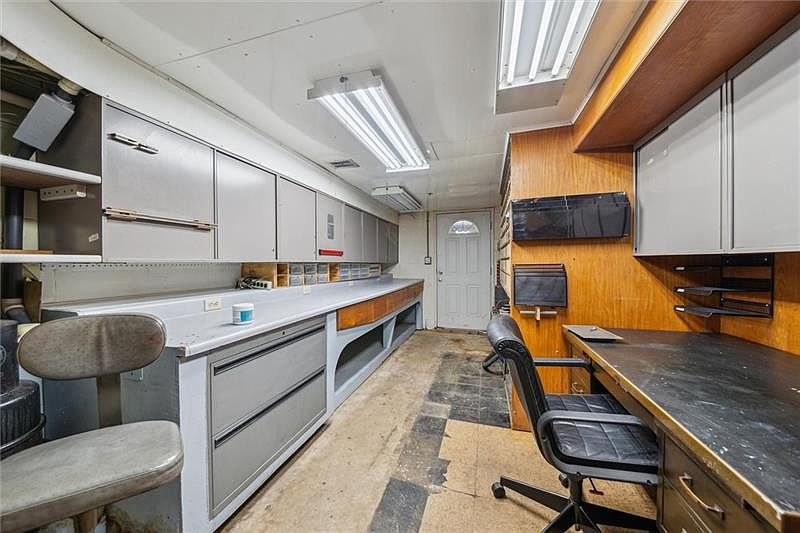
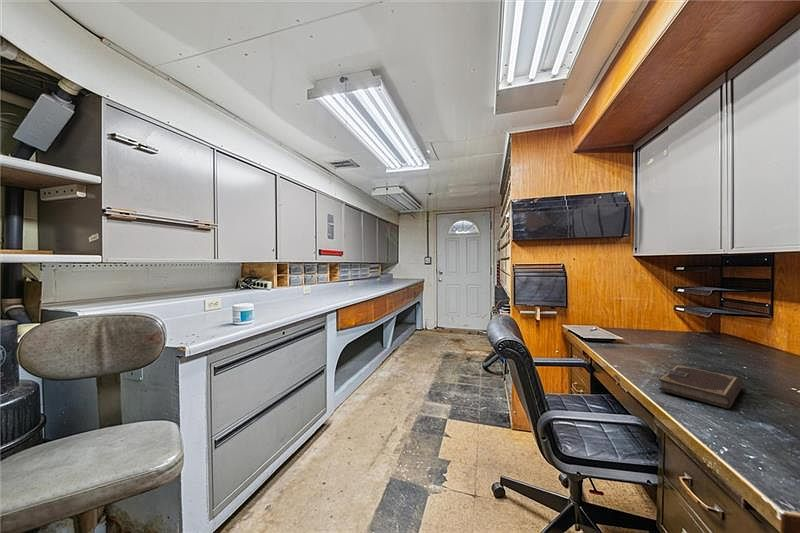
+ notebook (699, 383)
